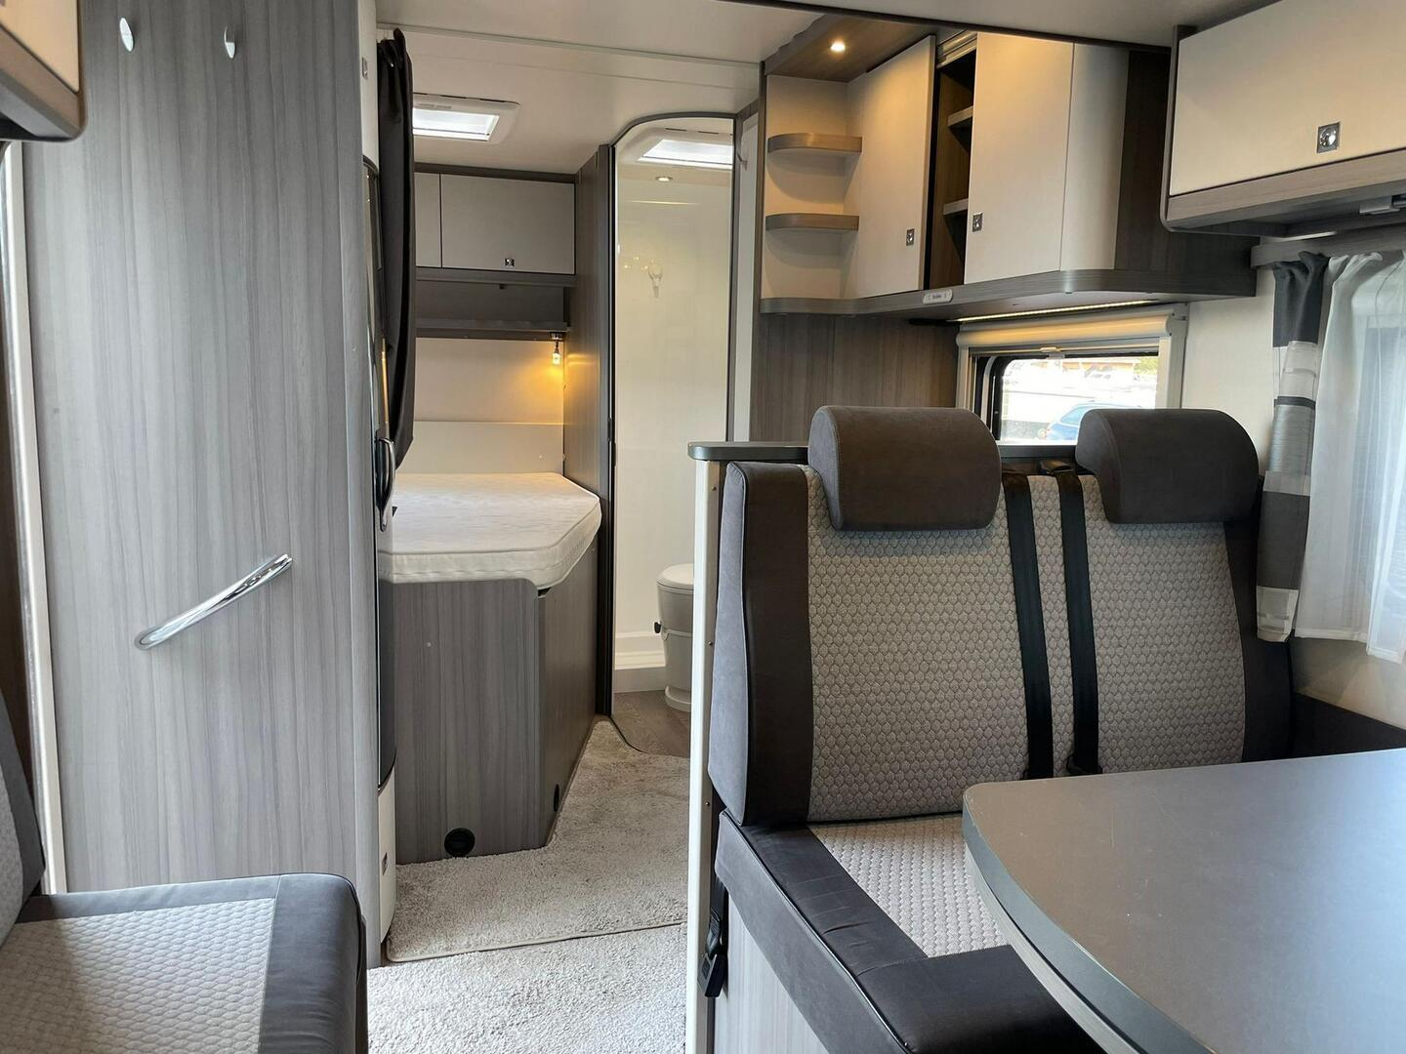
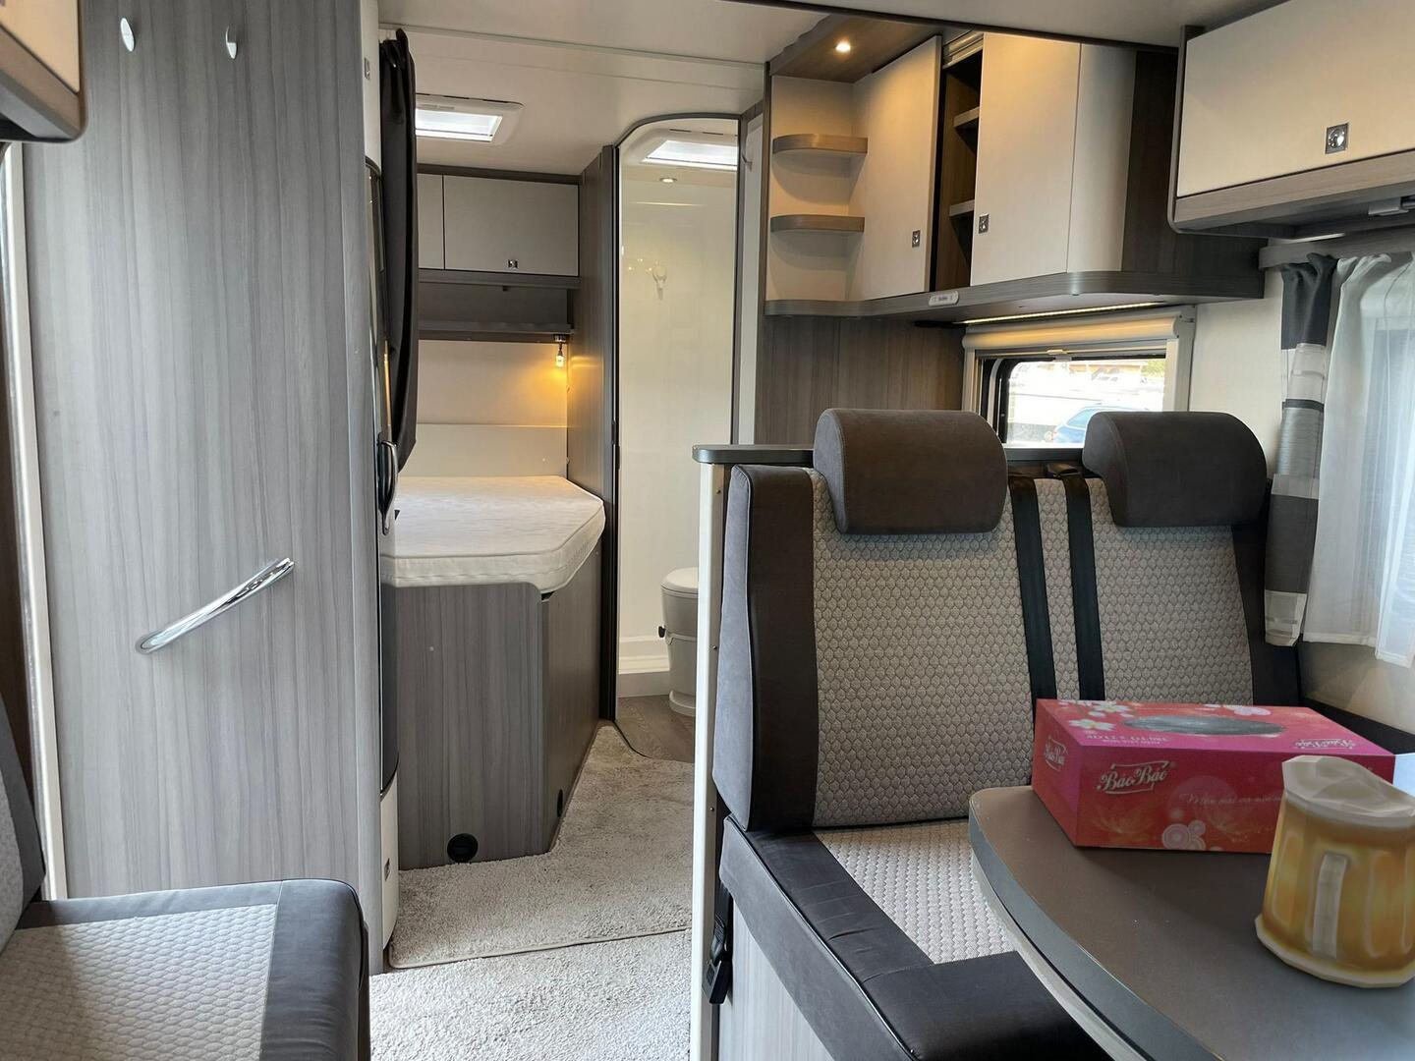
+ mug (1341, 865)
+ tissue box (1198, 772)
